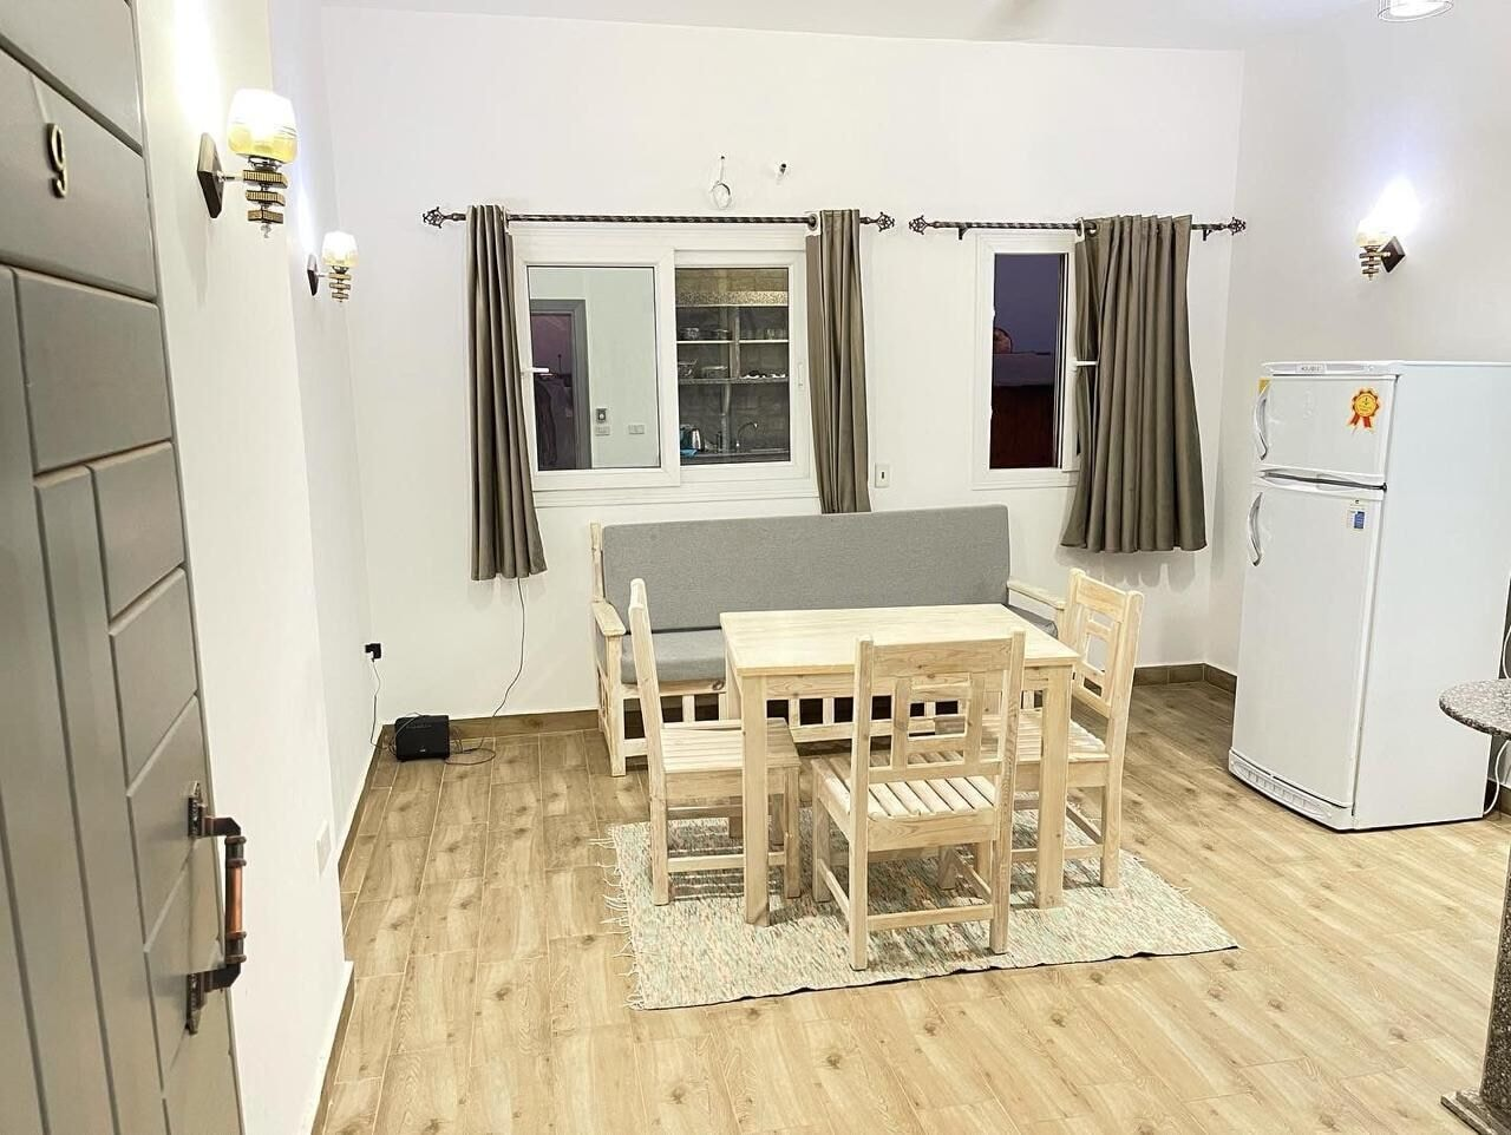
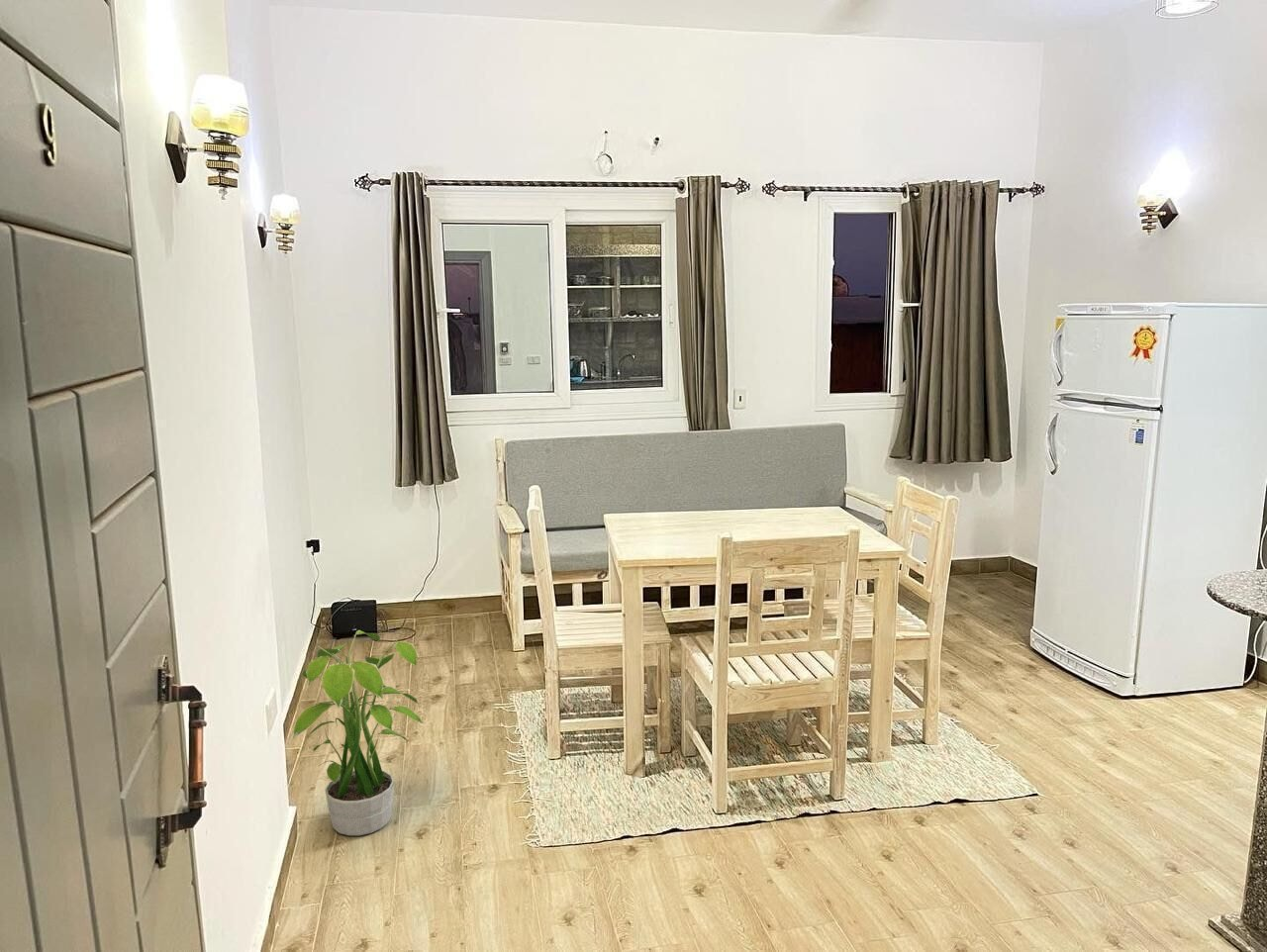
+ potted plant (359, 736)
